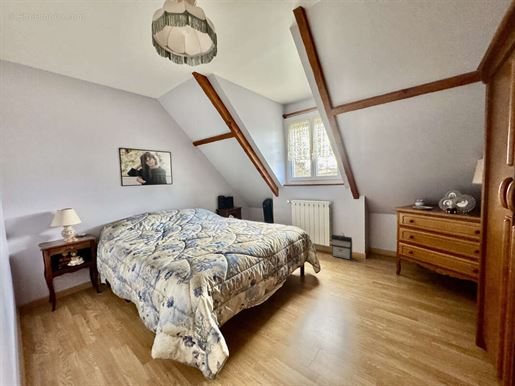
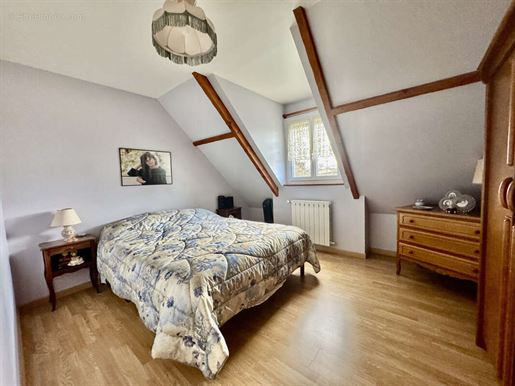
- backpack (341, 245)
